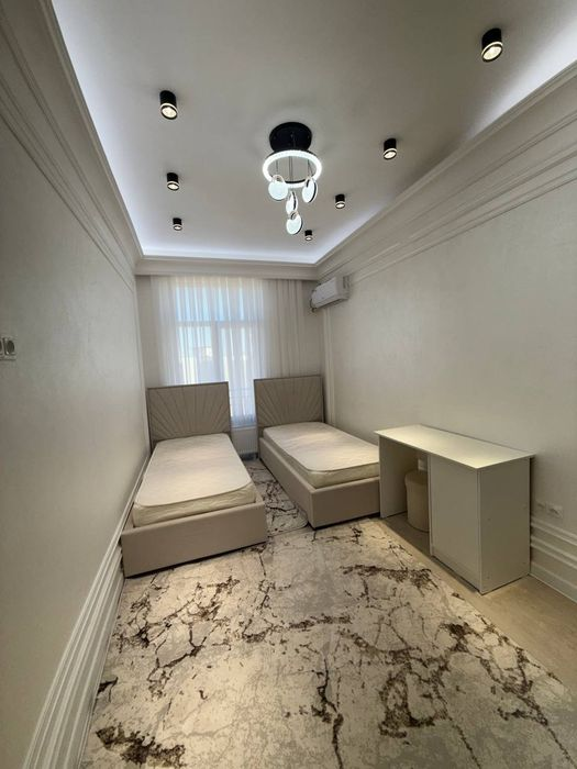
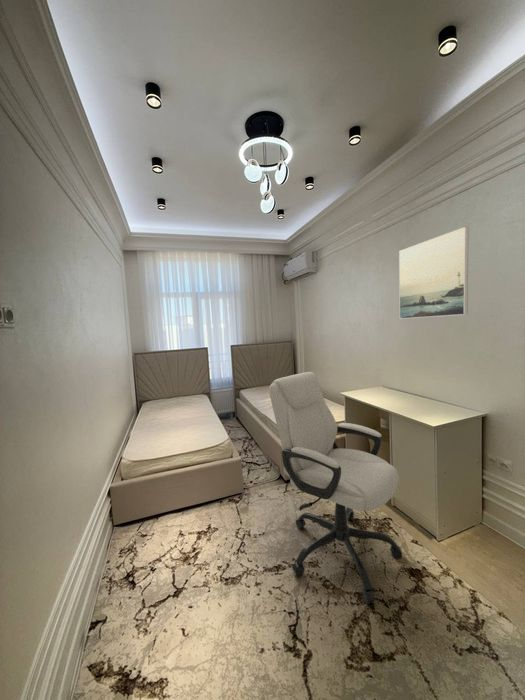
+ chair (334, 465)
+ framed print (429, 279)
